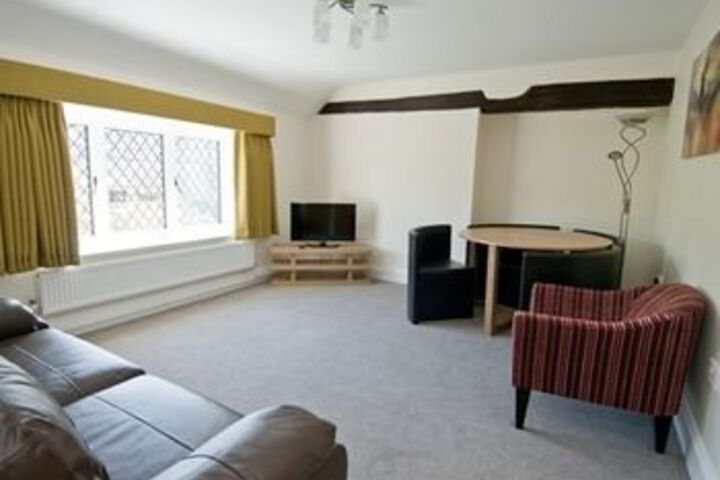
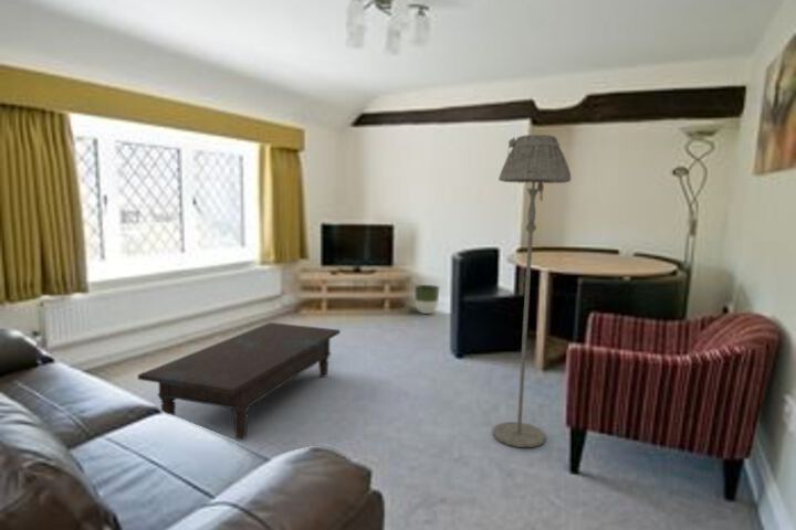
+ coffee table (255, 373)
+ floor lamp (527, 290)
+ planter (426, 299)
